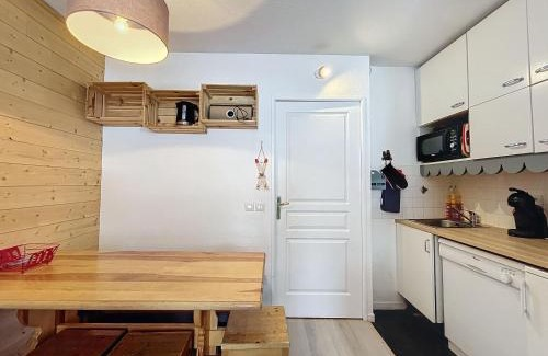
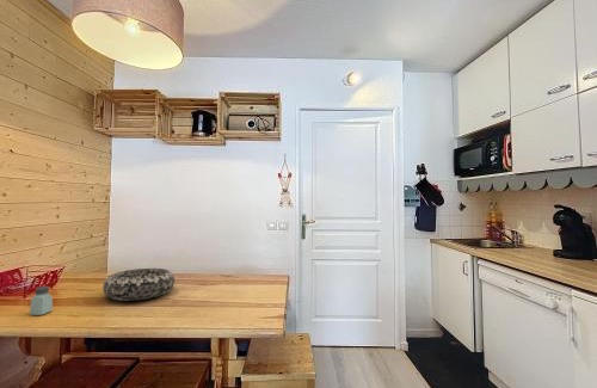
+ saltshaker (41, 300)
+ decorative bowl (140, 283)
